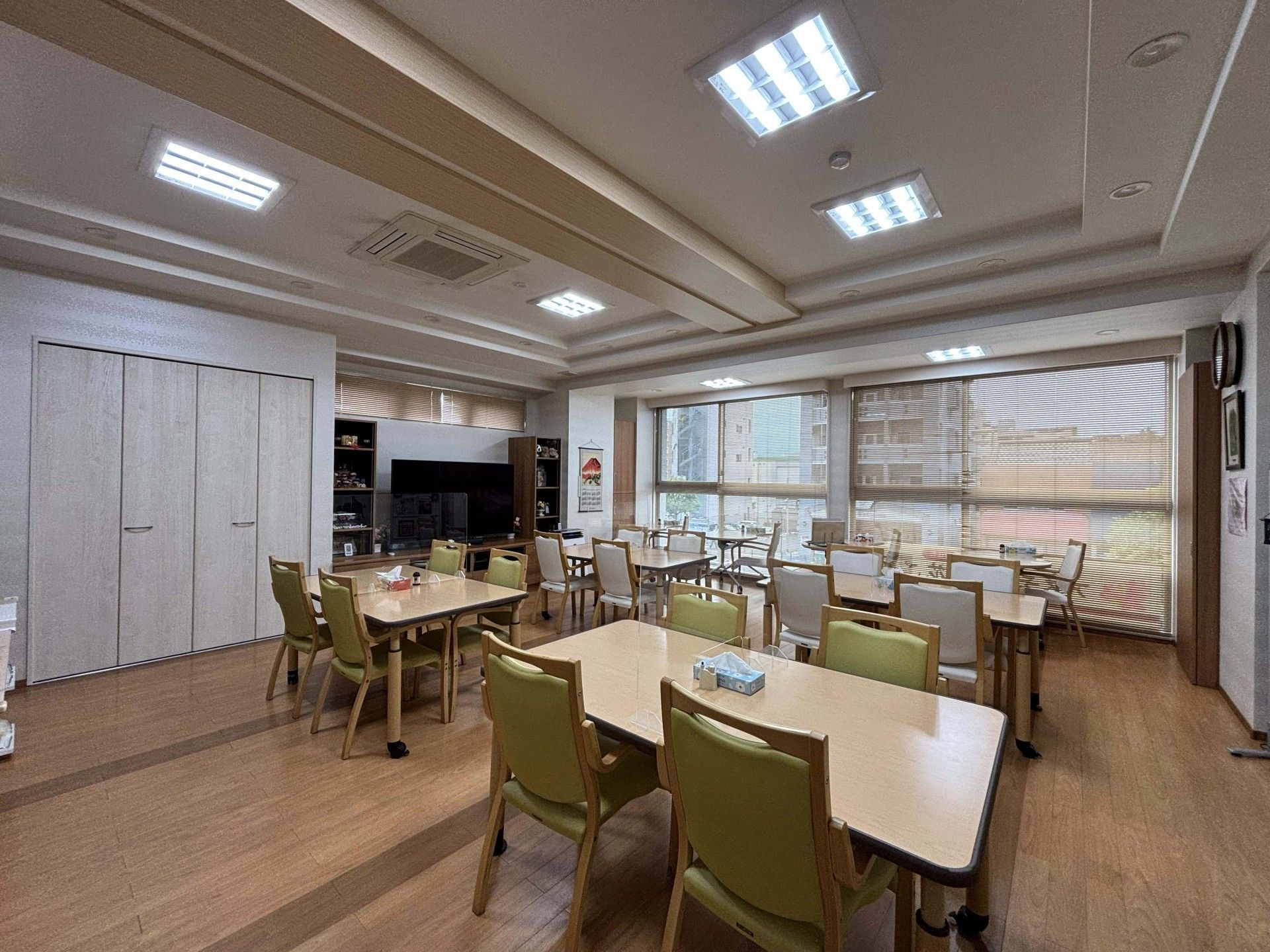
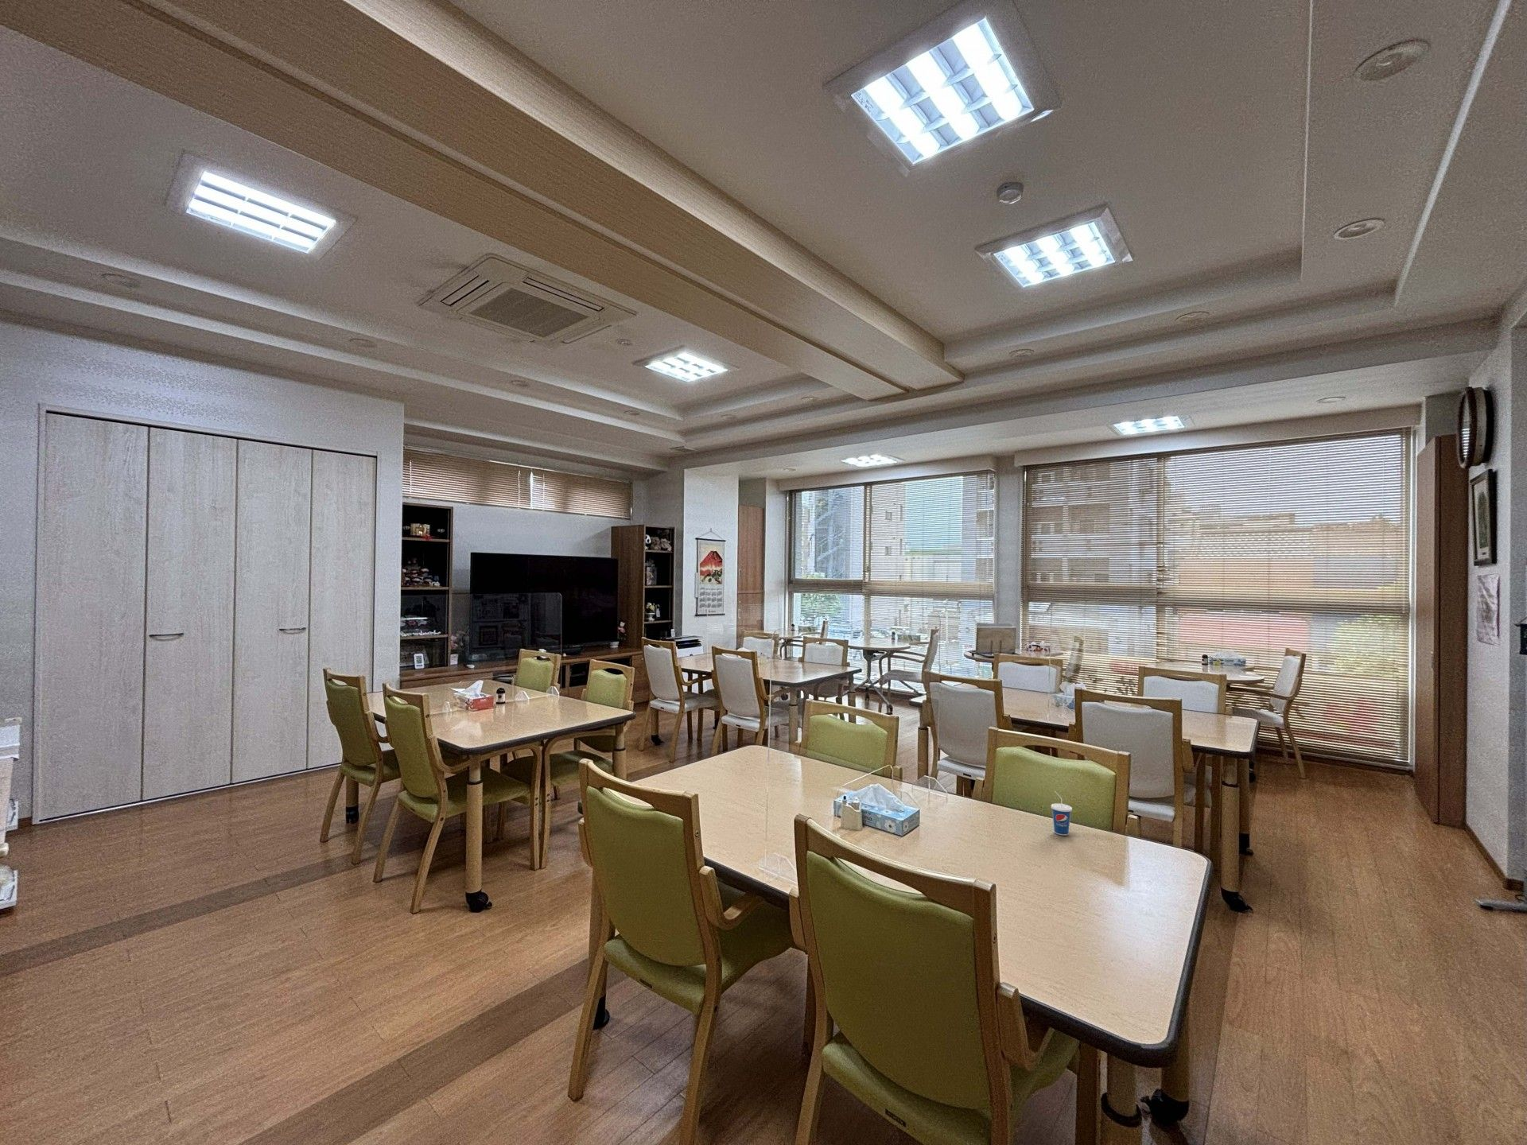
+ cup (1060, 812)
